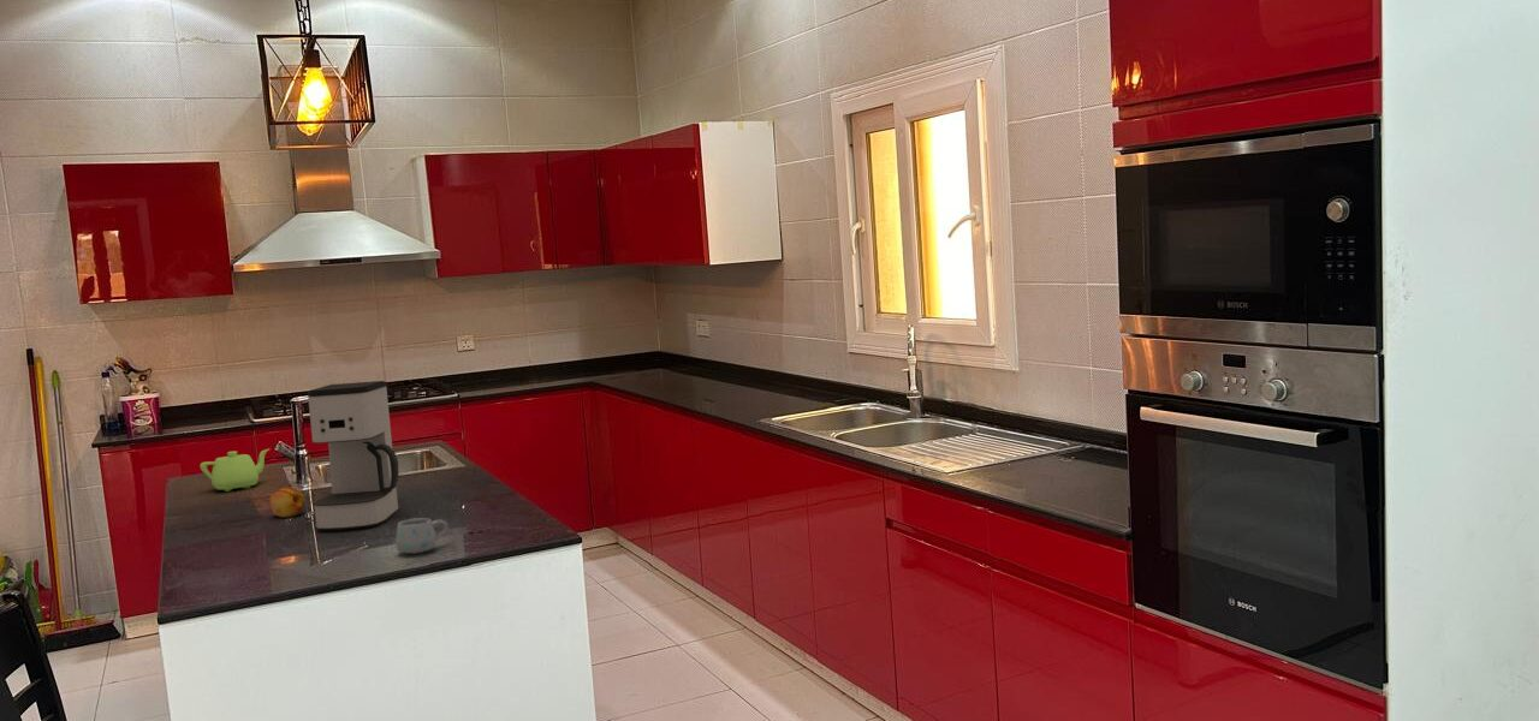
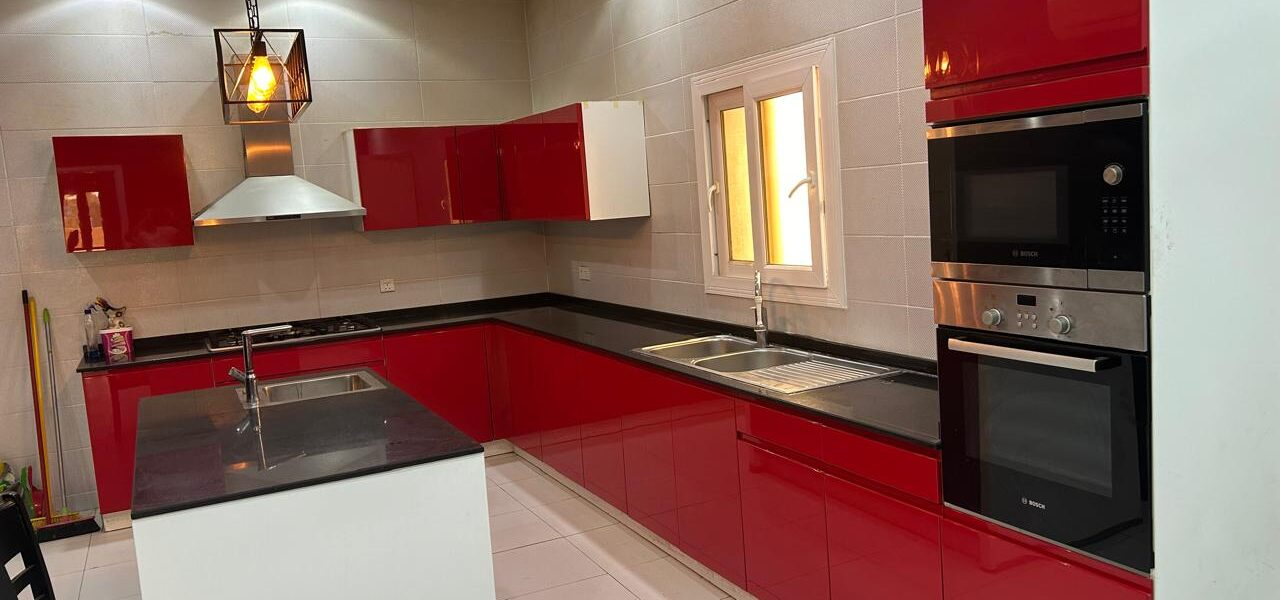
- teapot (236, 469)
- mug (422, 535)
- coffee maker (356, 453)
- fruit (287, 501)
